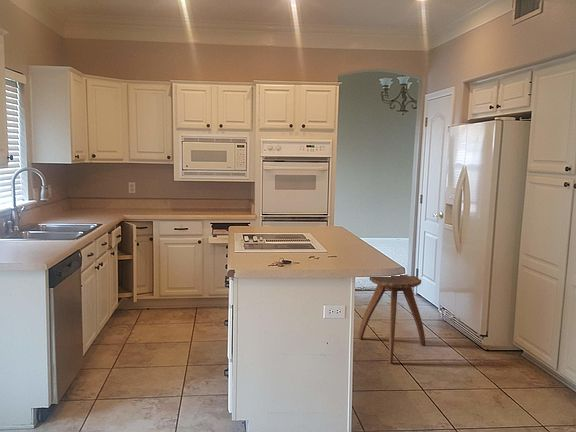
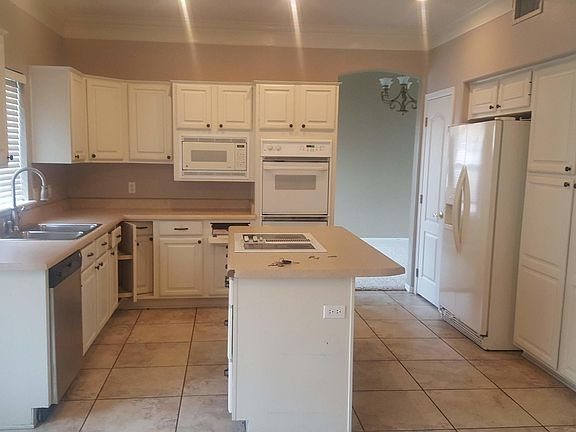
- stool (390, 314)
